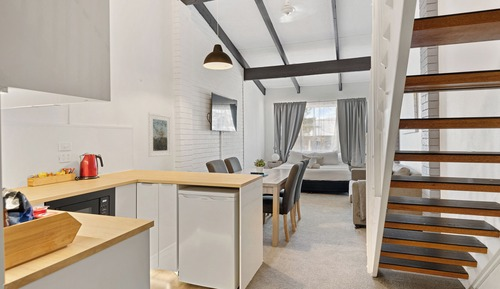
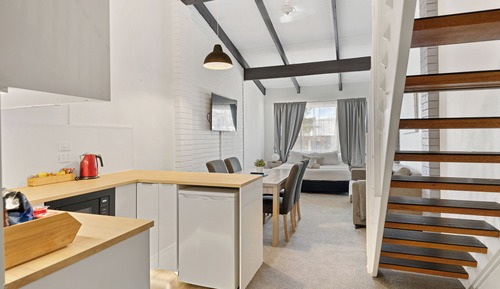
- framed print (160, 135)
